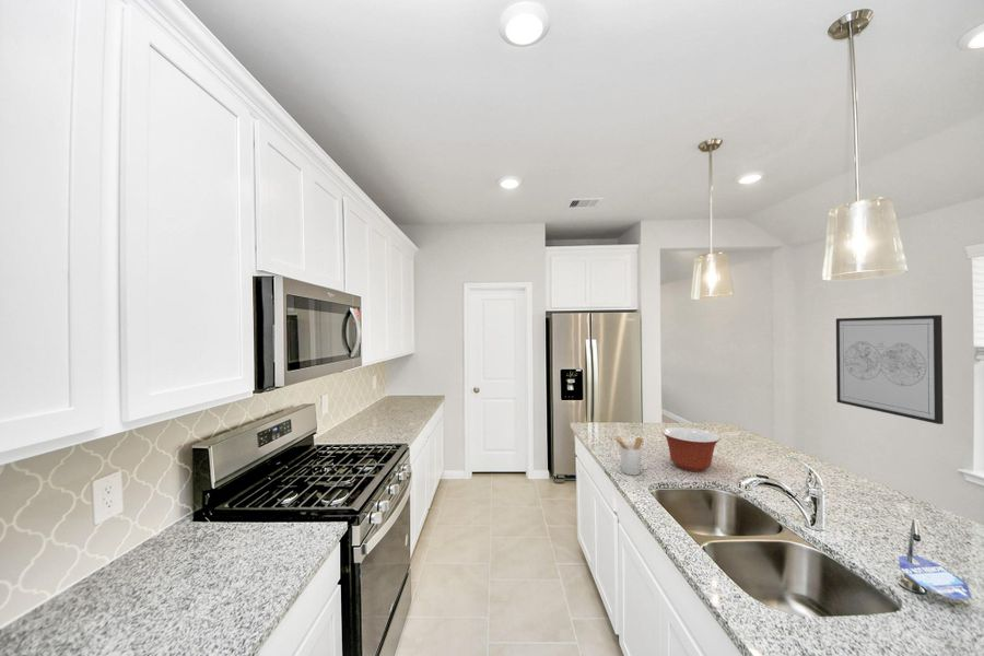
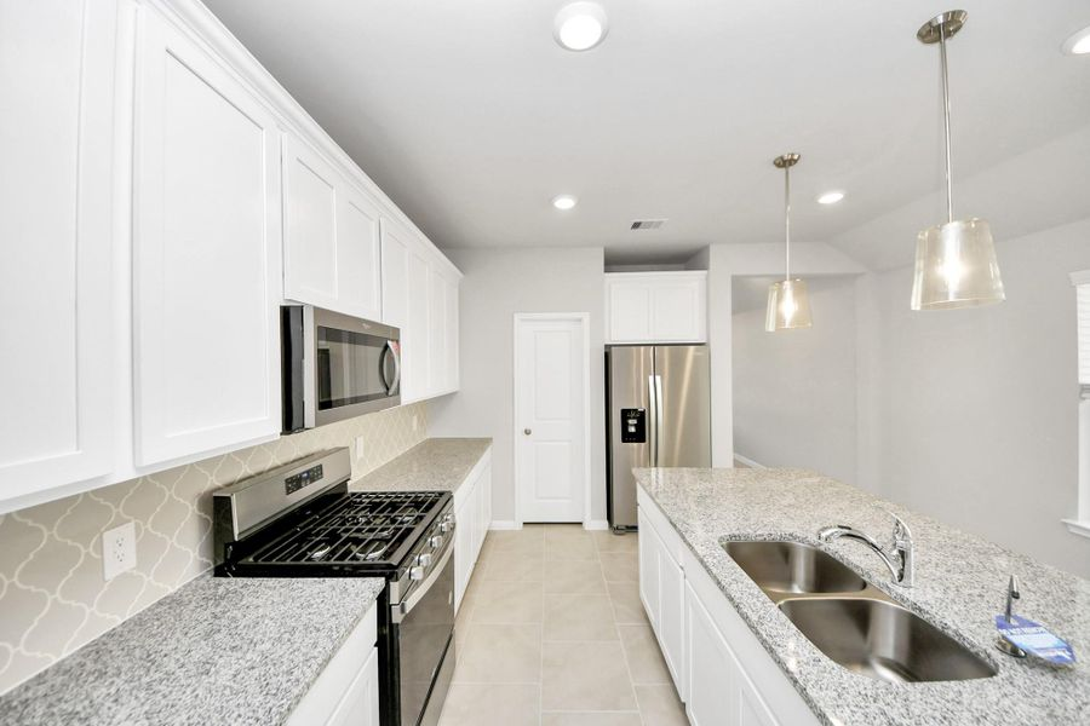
- utensil holder (626, 454)
- wall art (882, 364)
- mixing bowl (690, 449)
